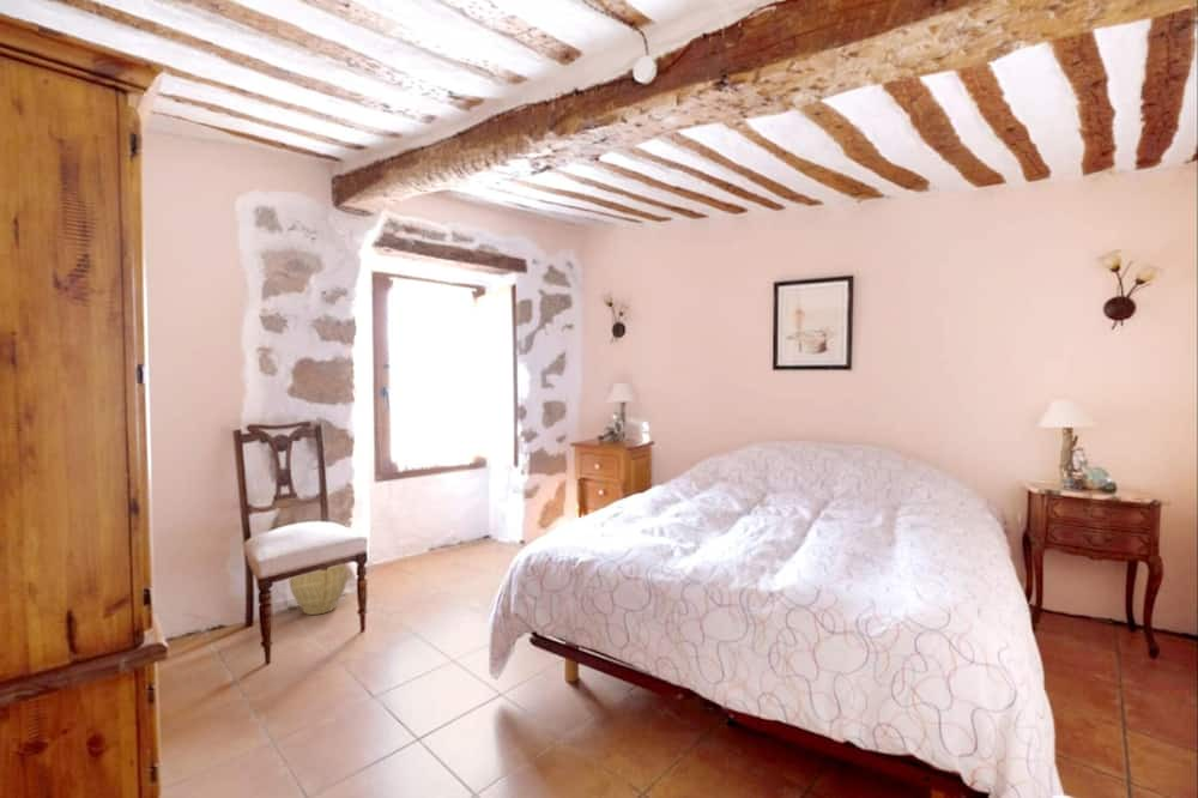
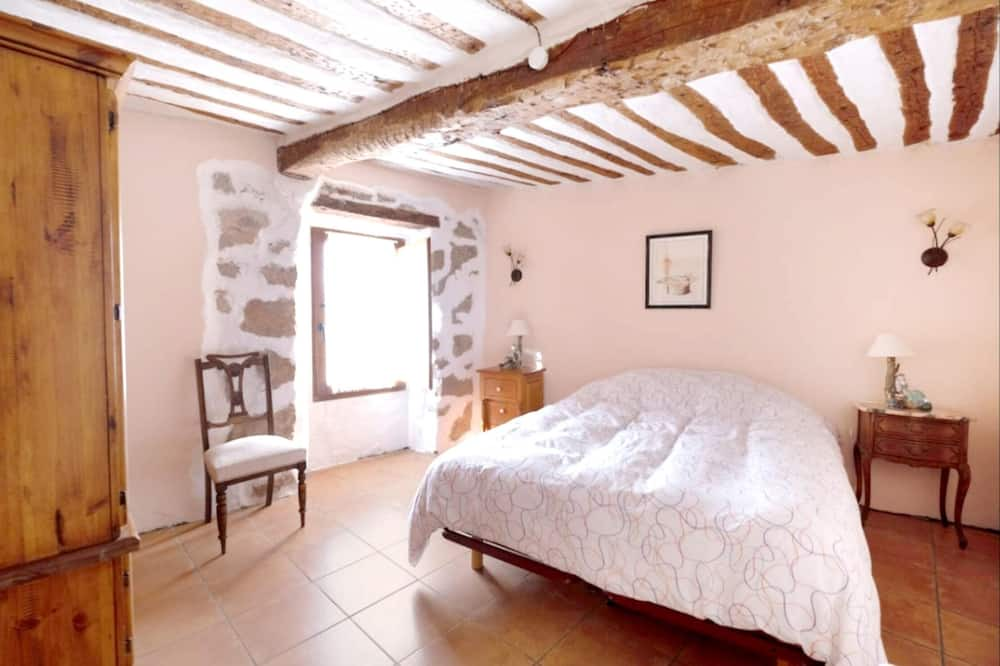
- woven basket (319, 576)
